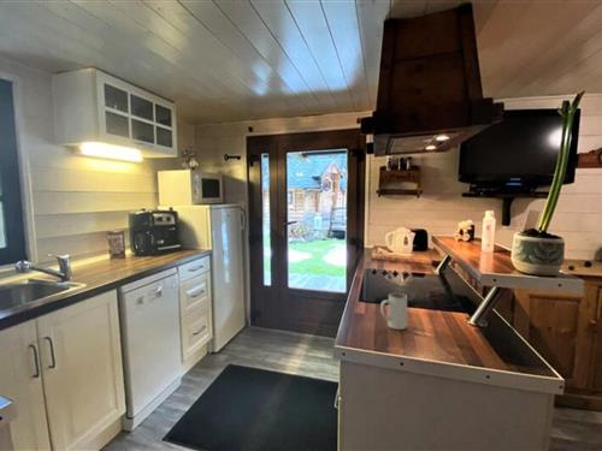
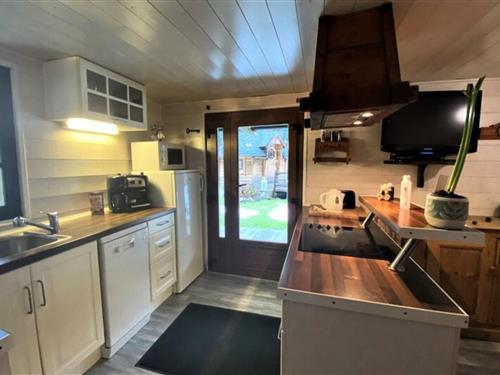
- mug (393, 310)
